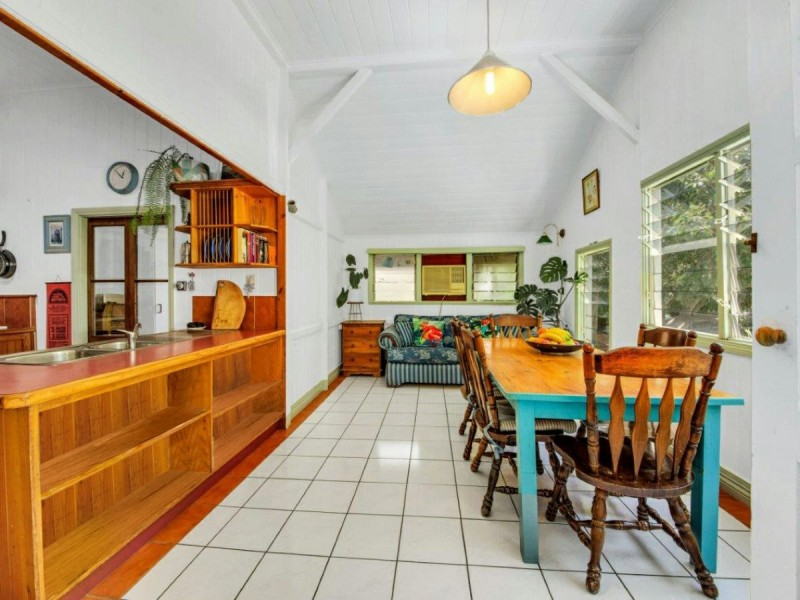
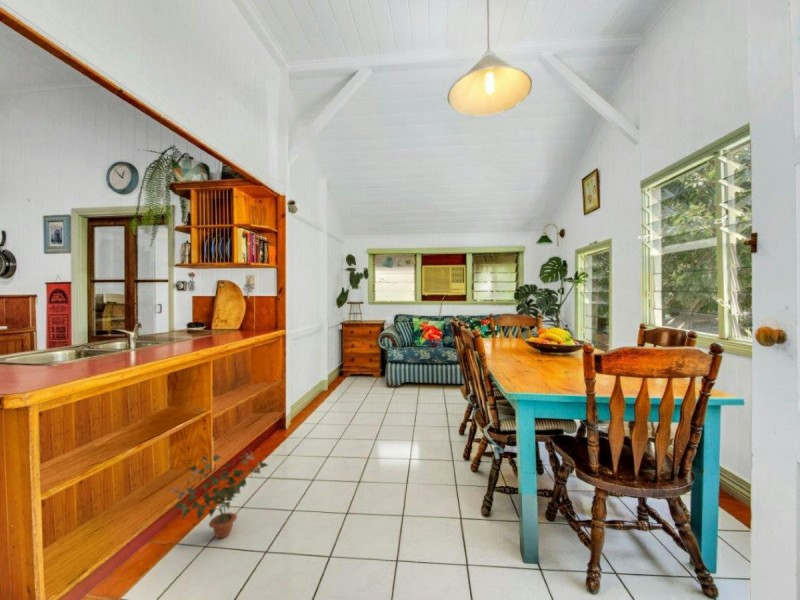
+ potted plant (221, 495)
